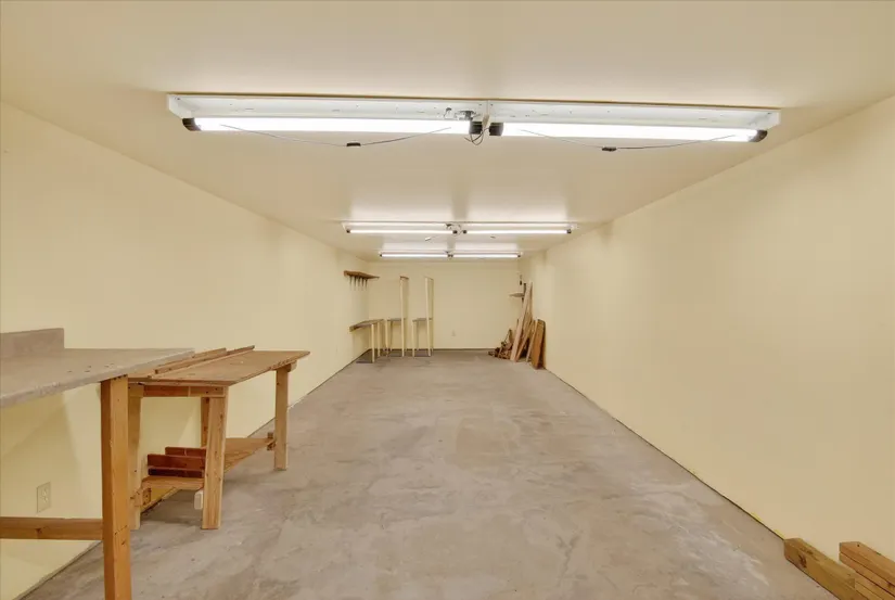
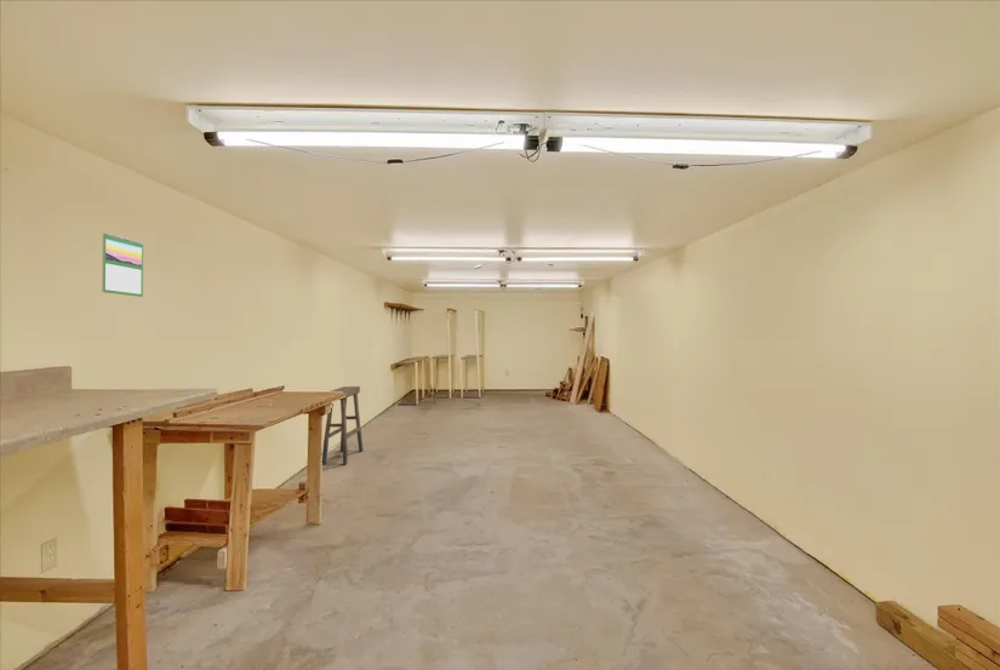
+ stool (343, 423)
+ calendar (124, 265)
